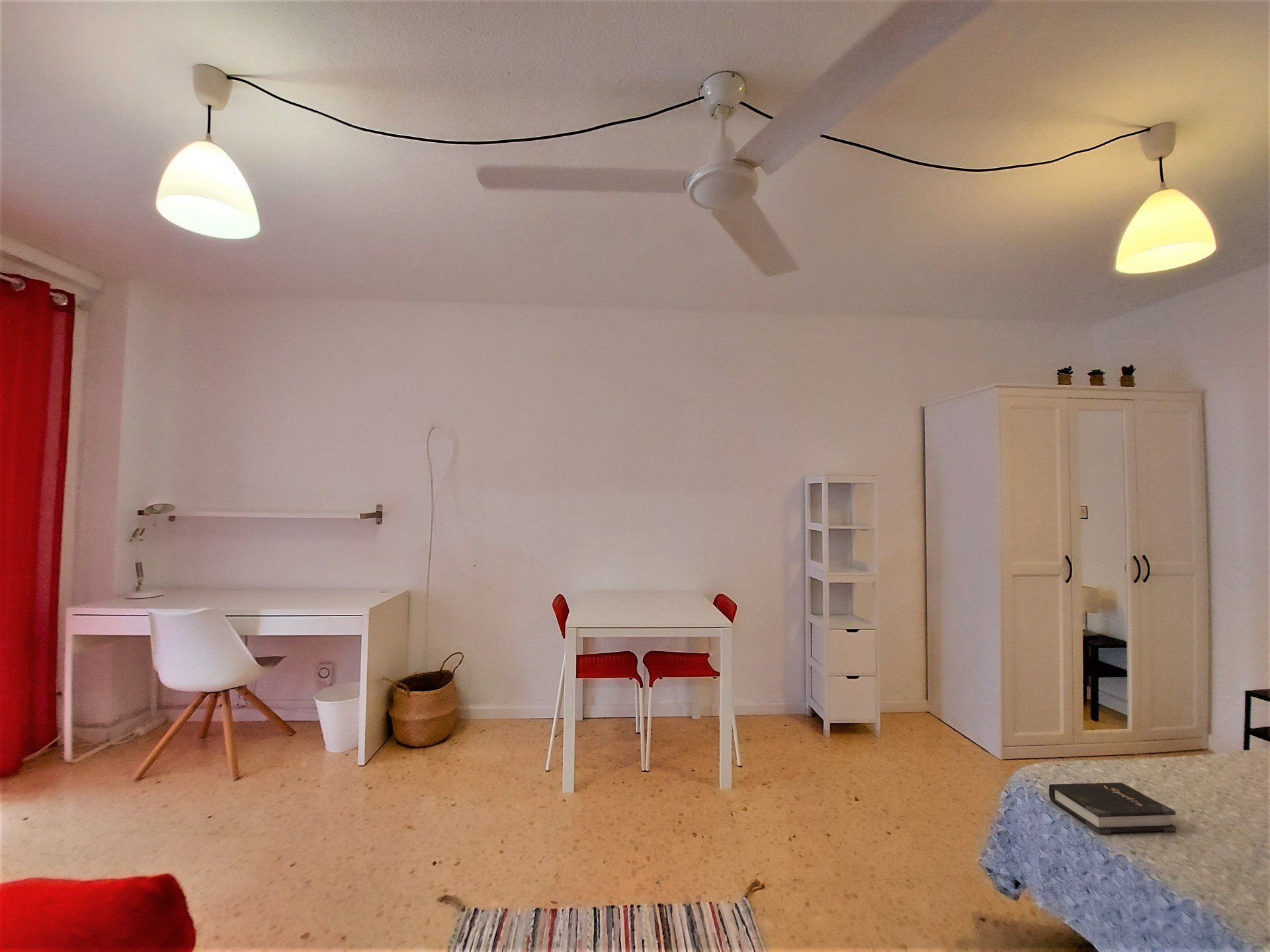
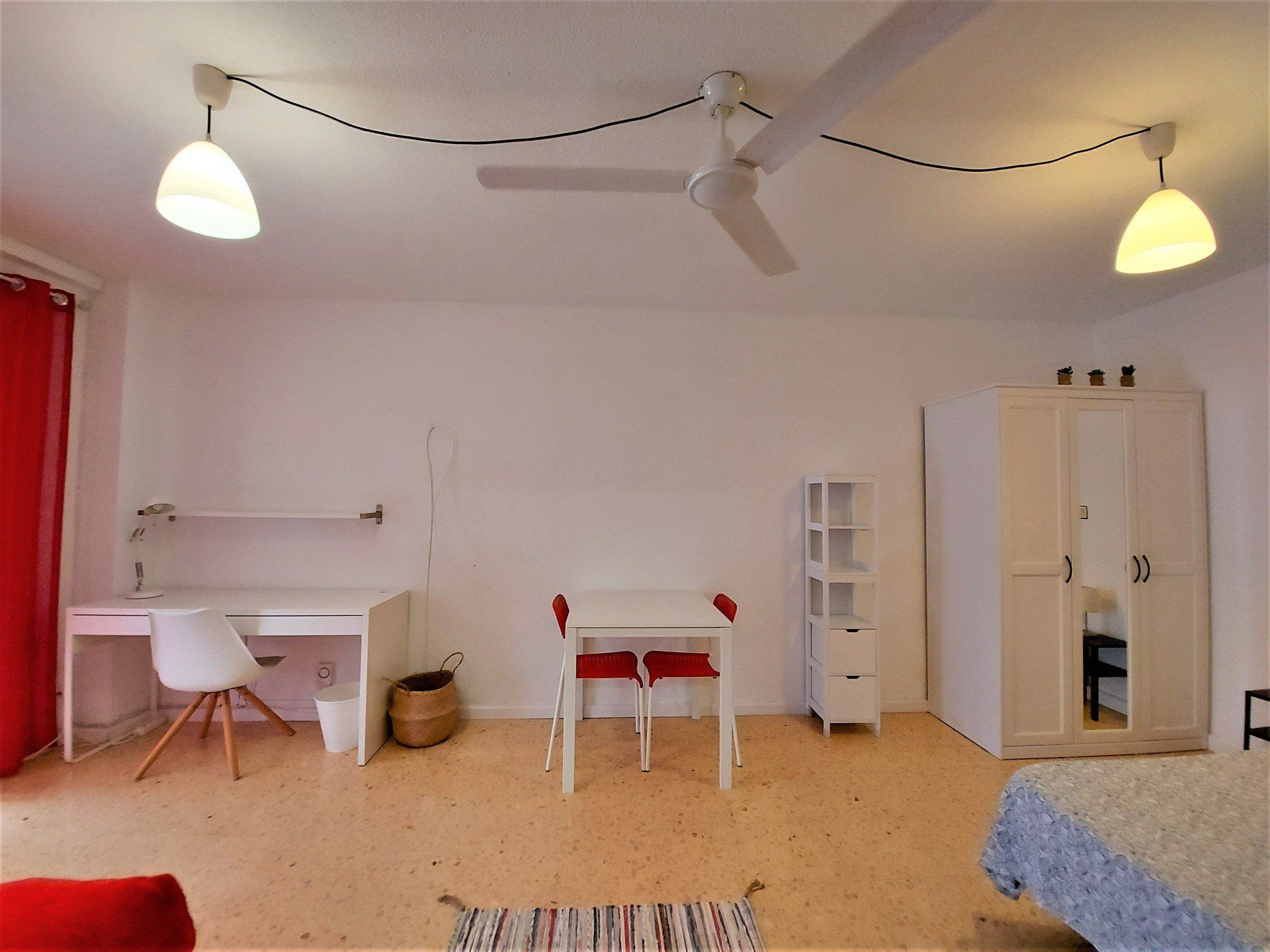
- hardback book (1109, 805)
